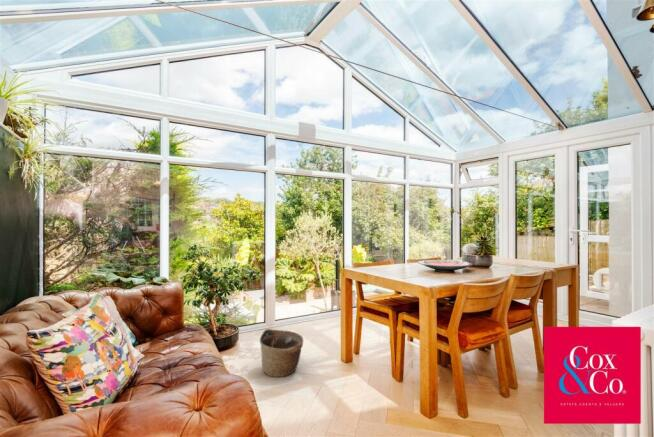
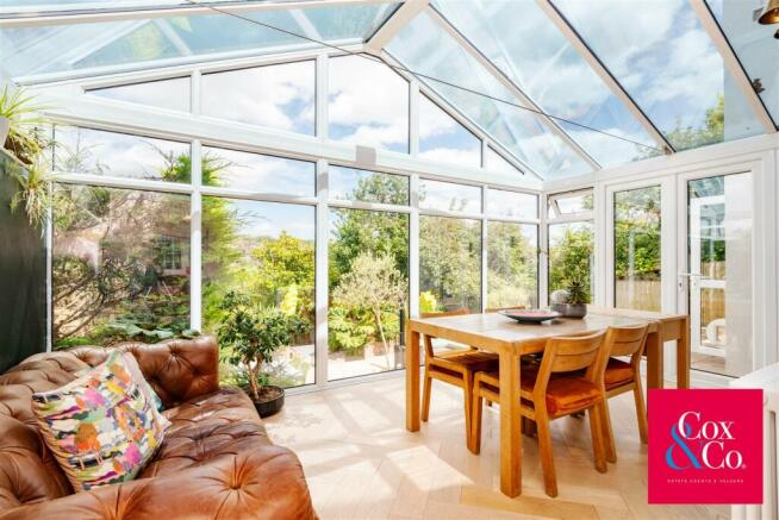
- basket (281, 352)
